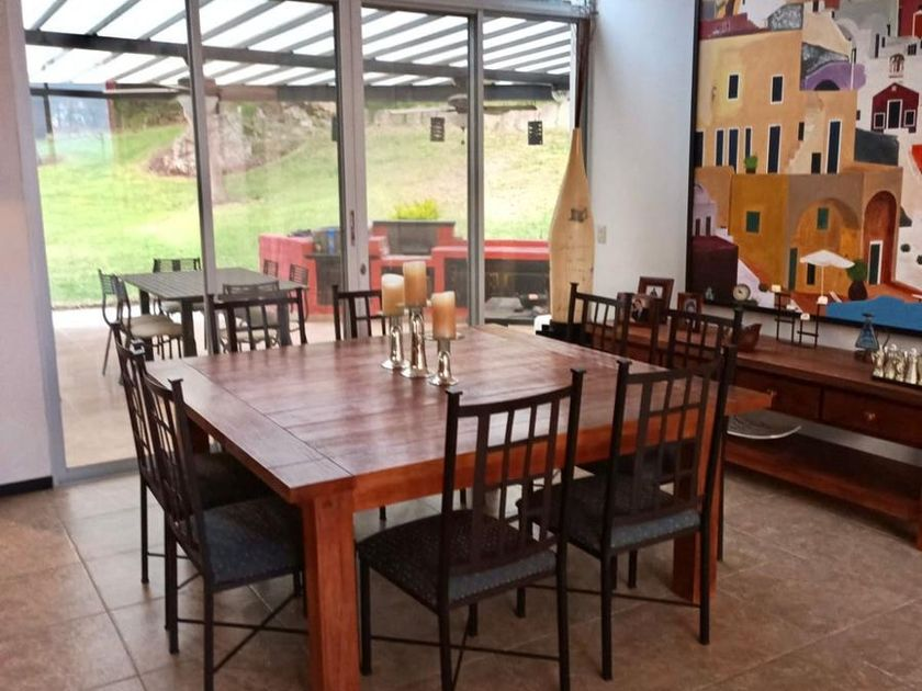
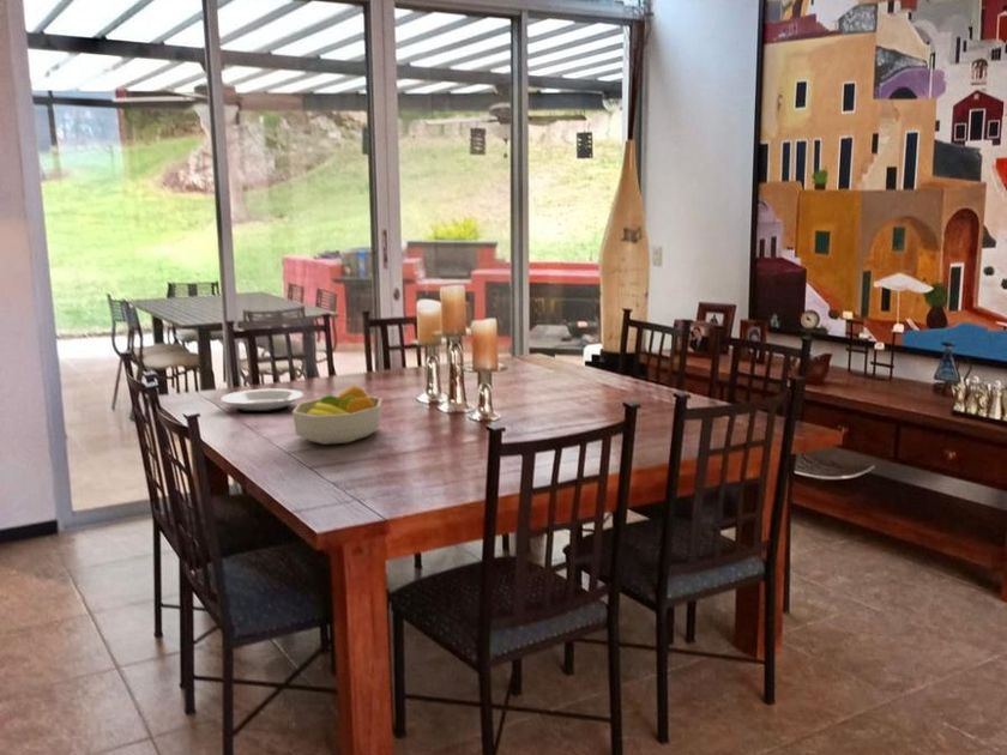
+ fruit bowl (338, 412)
+ plate (263, 401)
